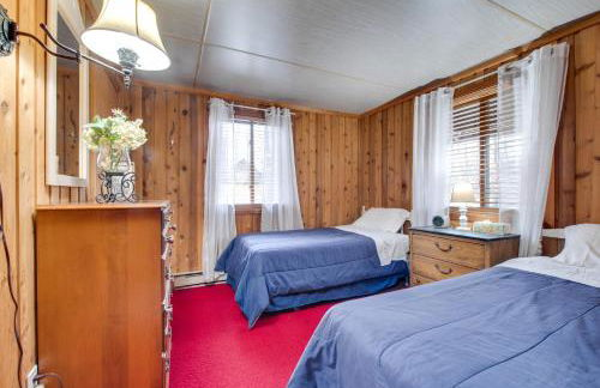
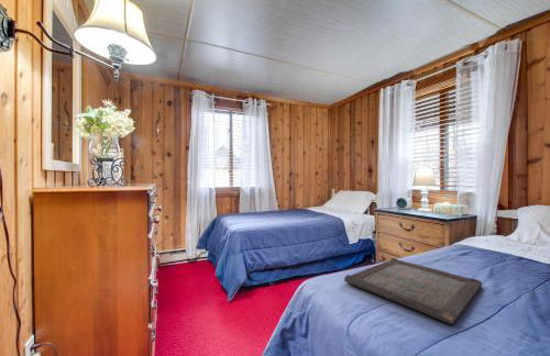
+ serving tray (414, 281)
